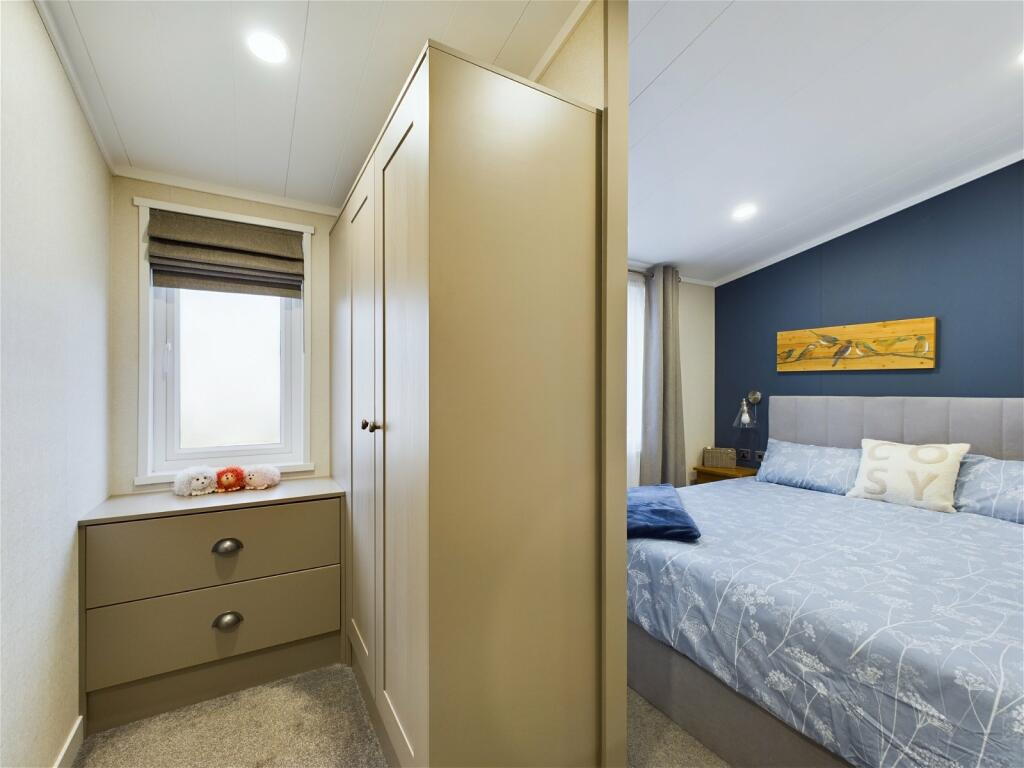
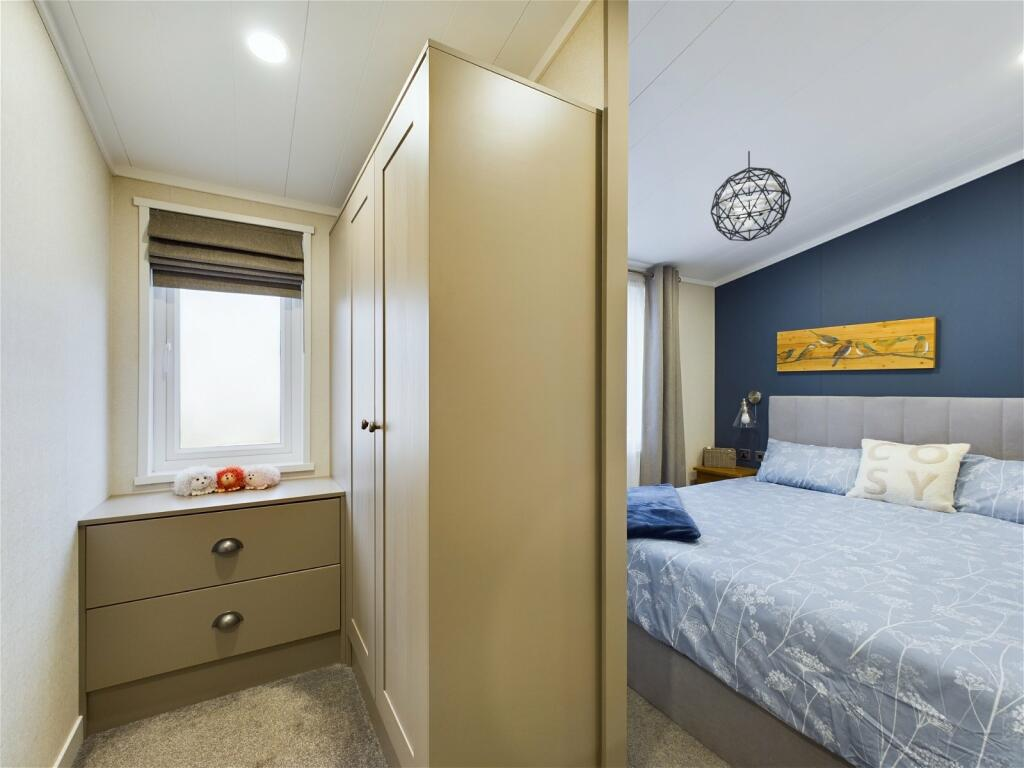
+ pendant light (749, 196)
